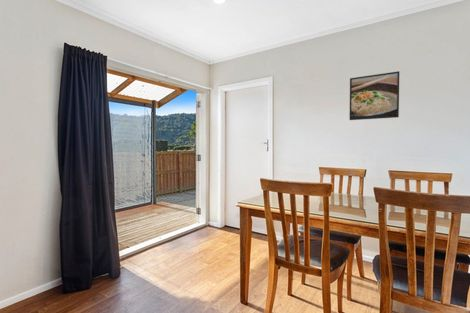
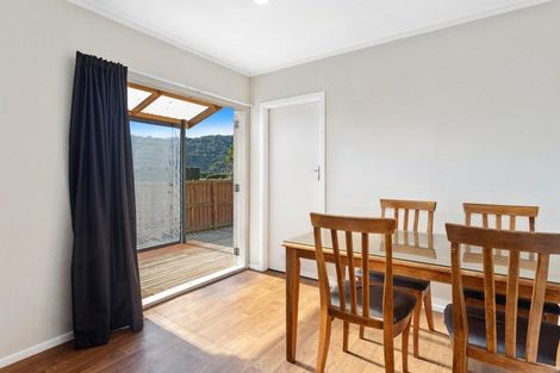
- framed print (373, 97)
